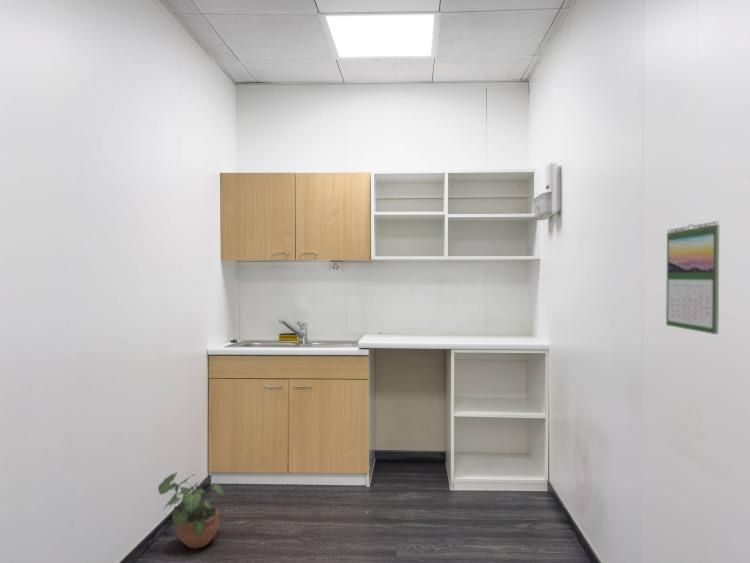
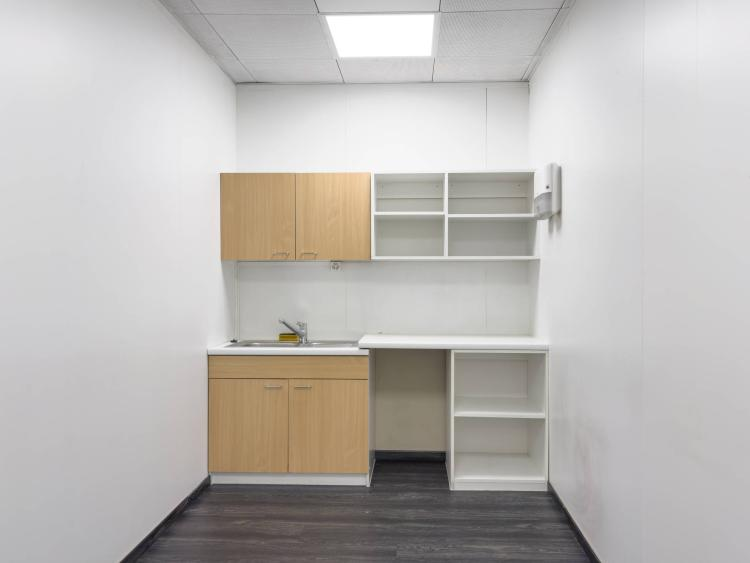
- calendar (690, 276)
- potted plant (188, 508)
